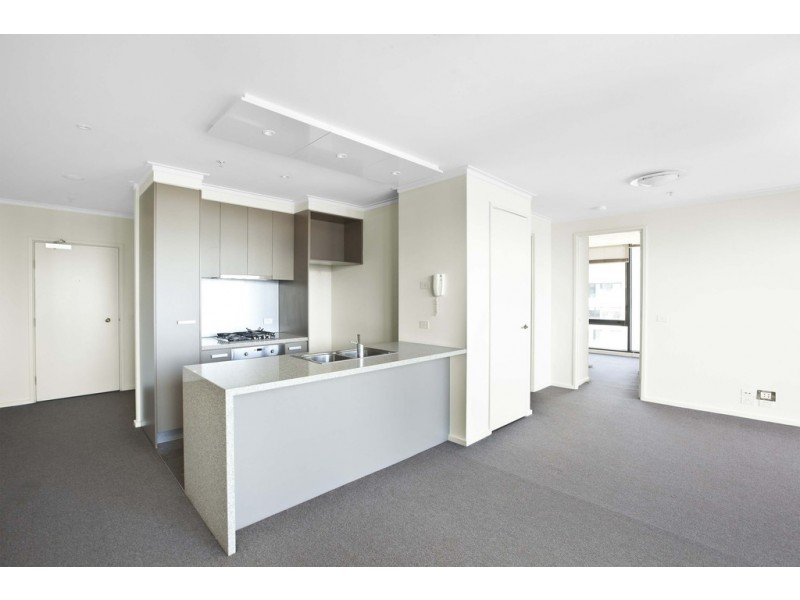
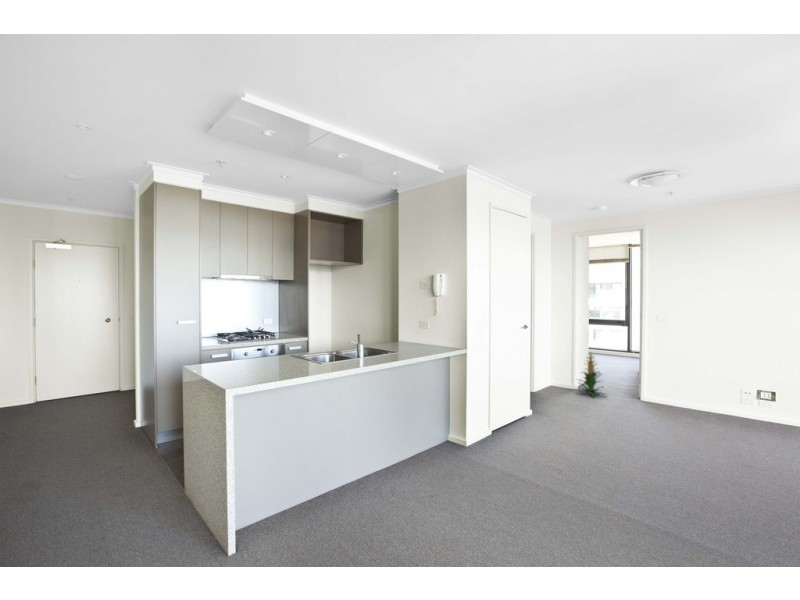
+ indoor plant (591, 372)
